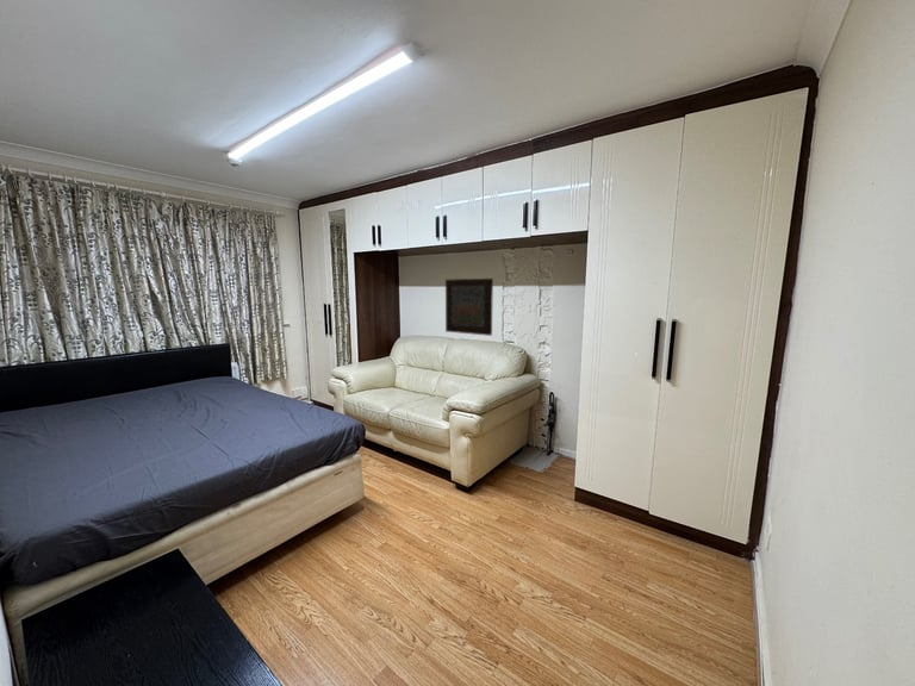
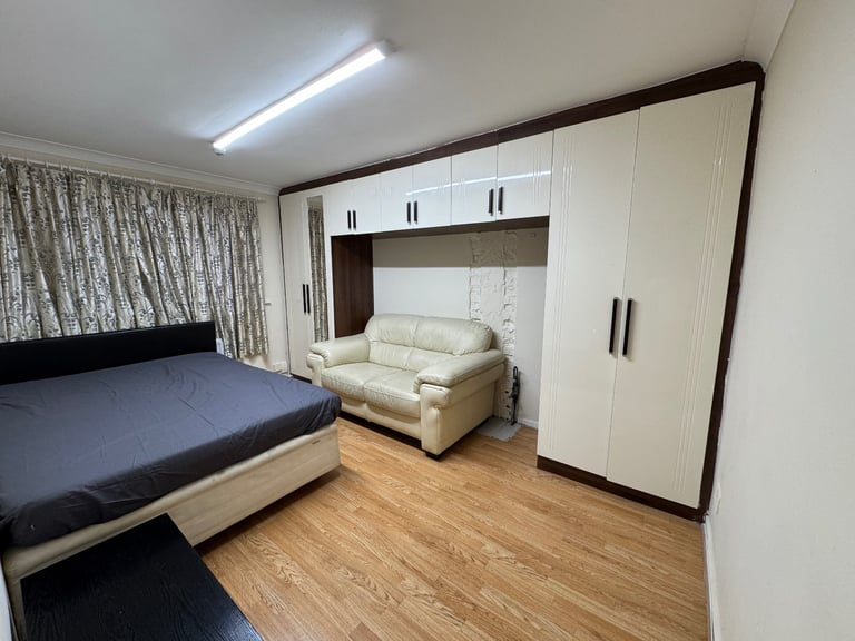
- wall art (467, 306)
